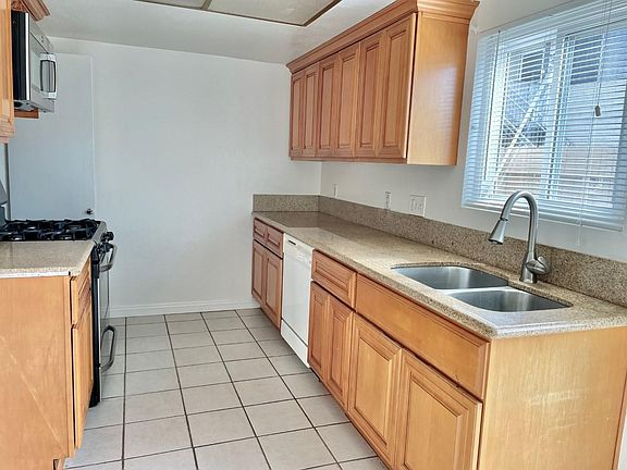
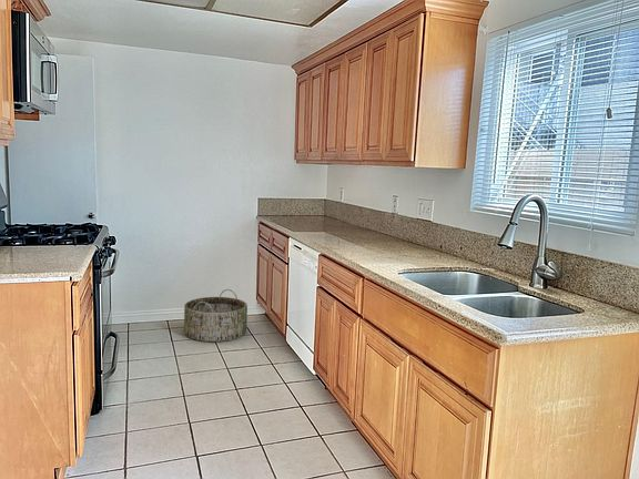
+ basket (215, 313)
